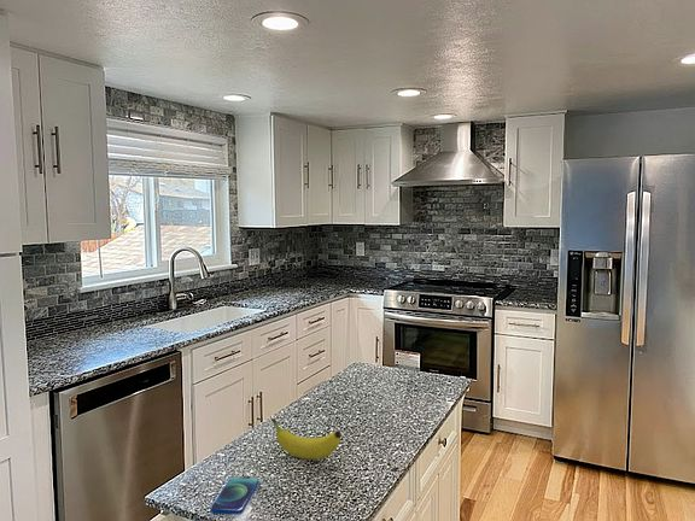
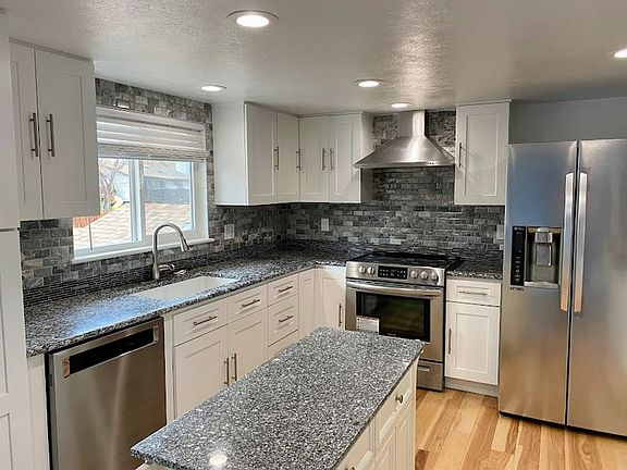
- smartphone (235, 493)
- fruit (306, 439)
